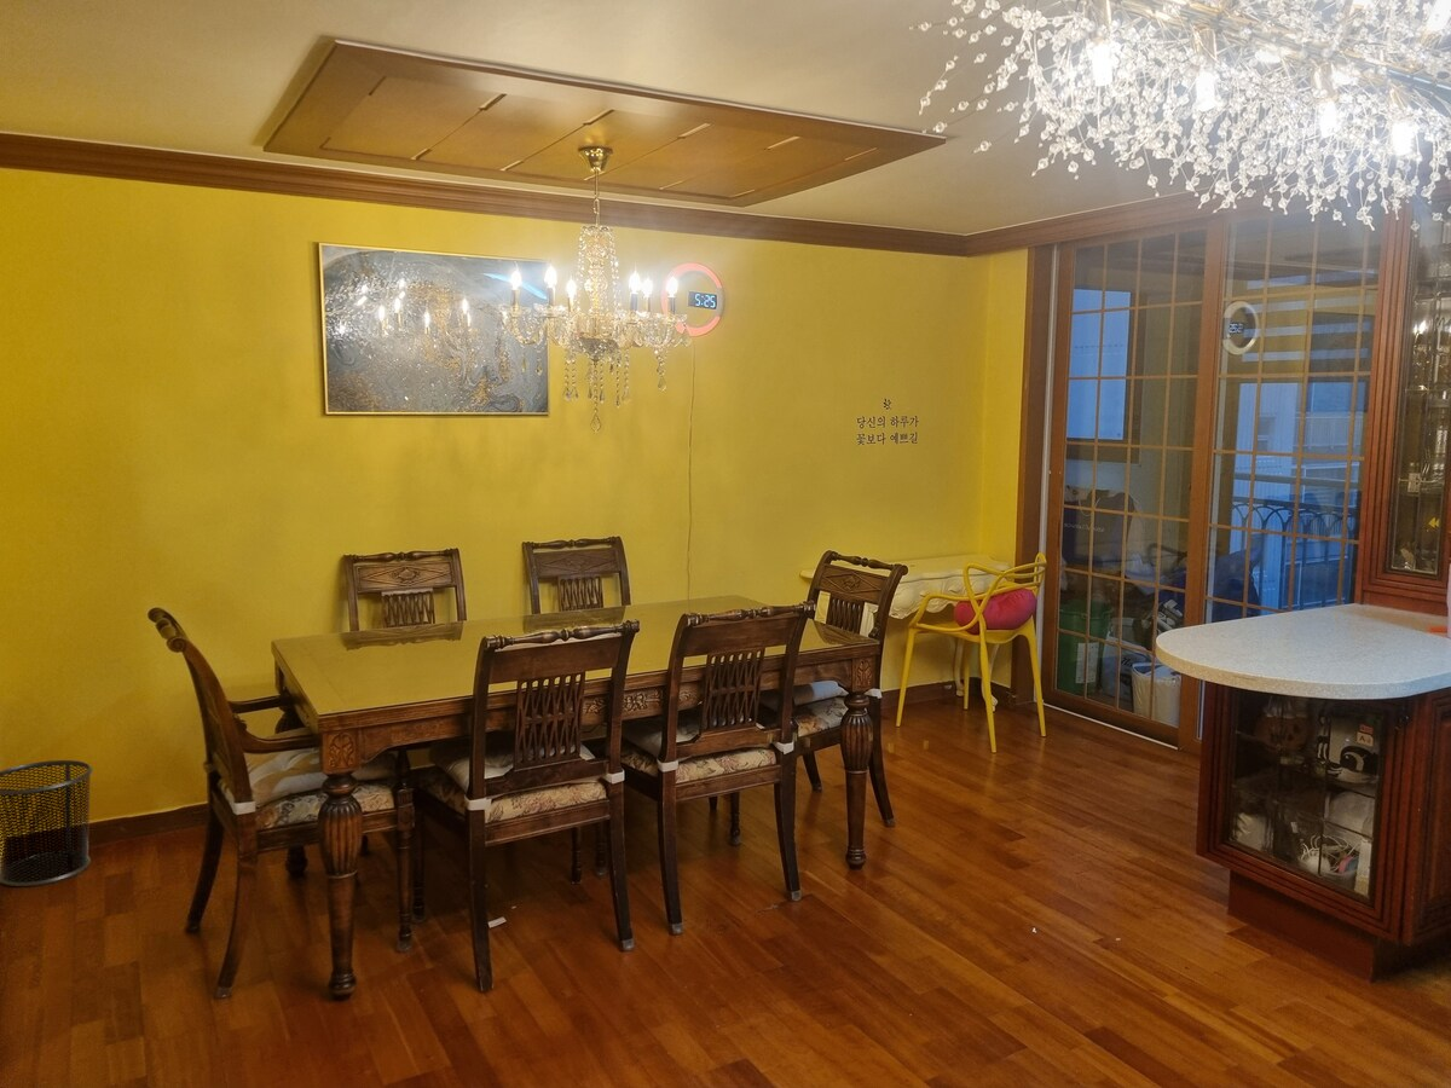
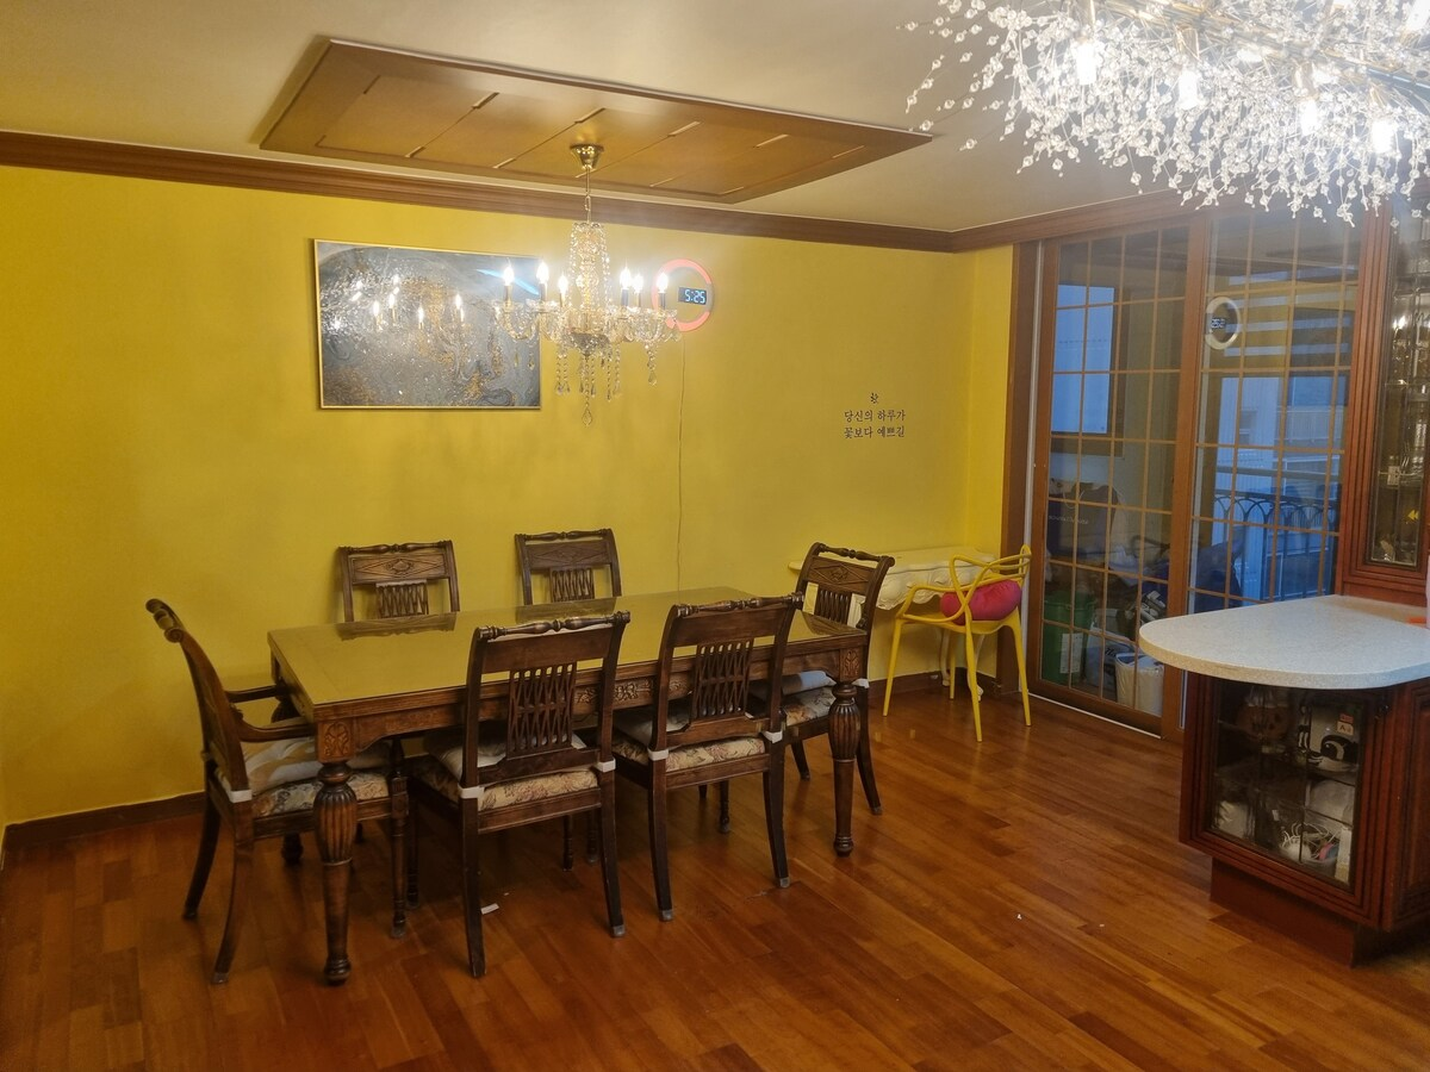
- waste bin (41, 822)
